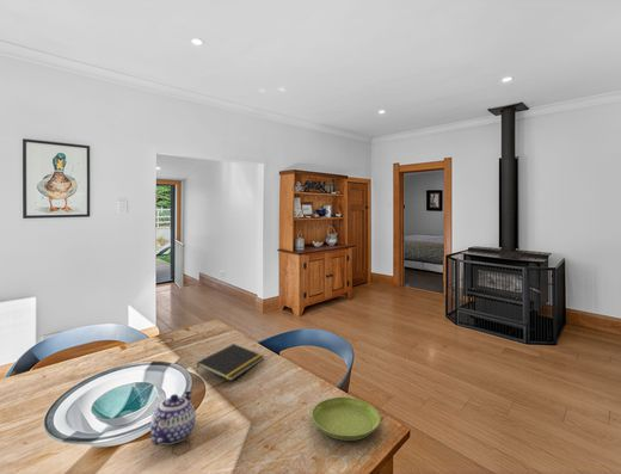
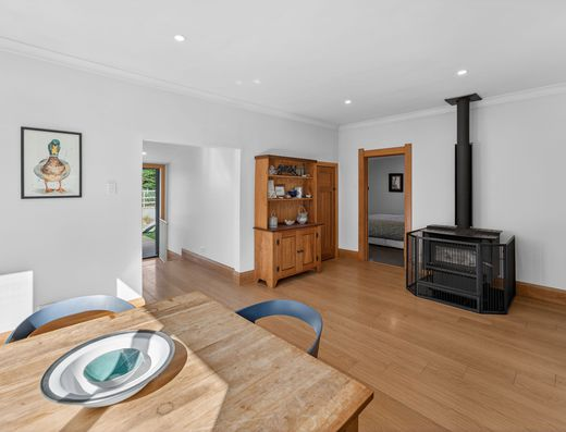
- notepad (232, 359)
- teapot (173, 415)
- saucer (345, 419)
